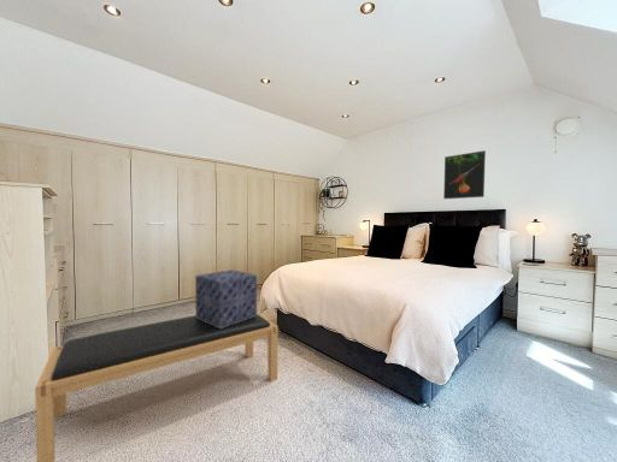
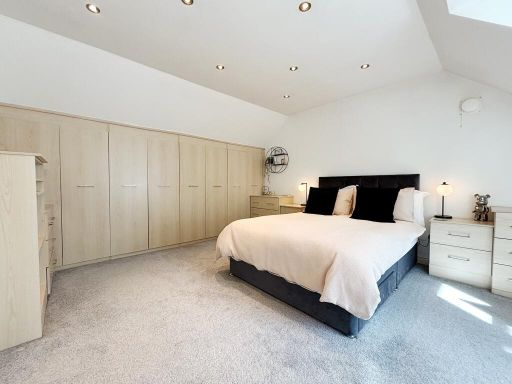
- bench (177, 361)
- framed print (463, 176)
- decorative box (227, 295)
